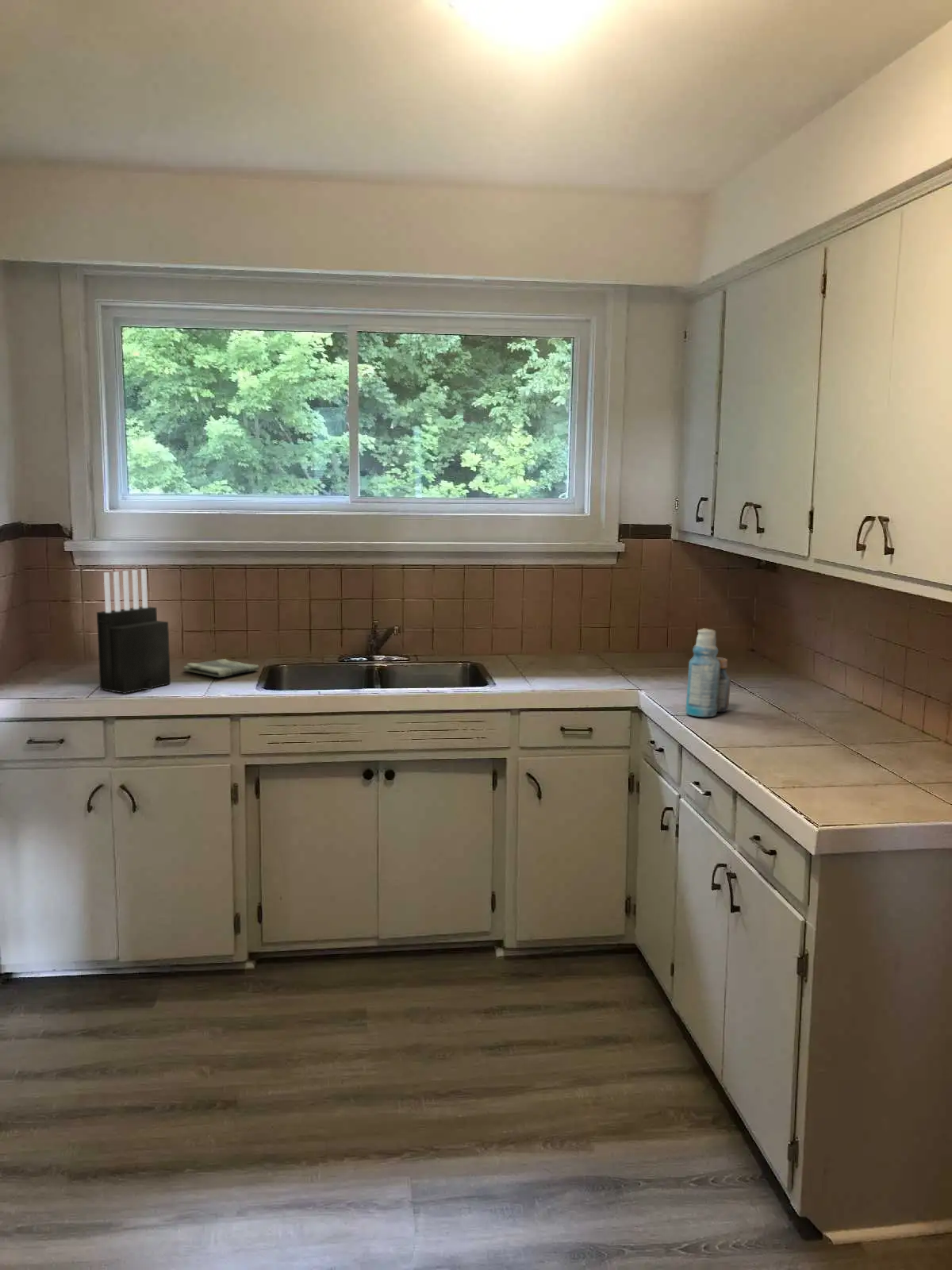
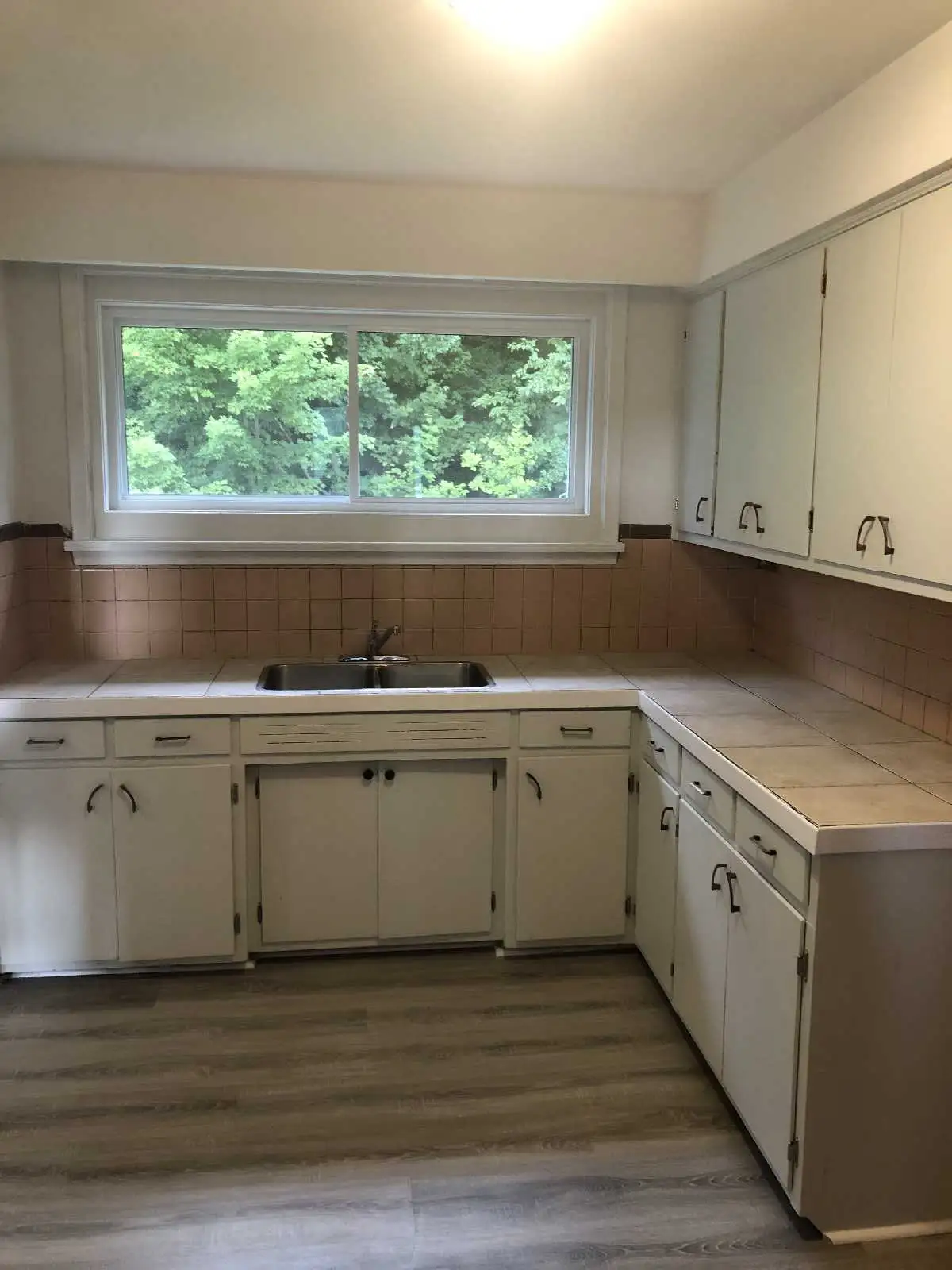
- dish towel (221, 666)
- knife block (136, 629)
- bottle (708, 670)
